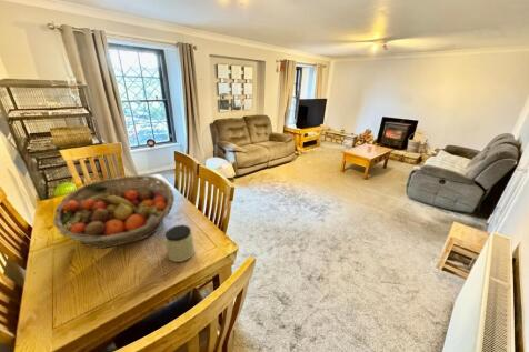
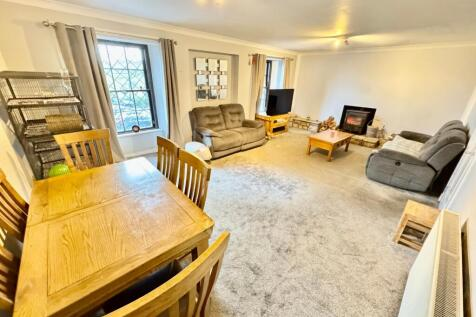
- fruit basket (121, 209)
- jar (179, 242)
